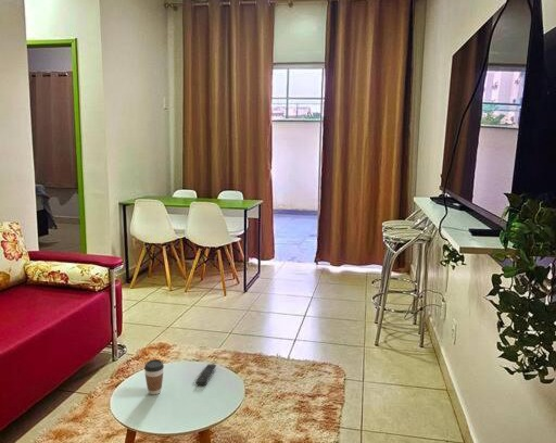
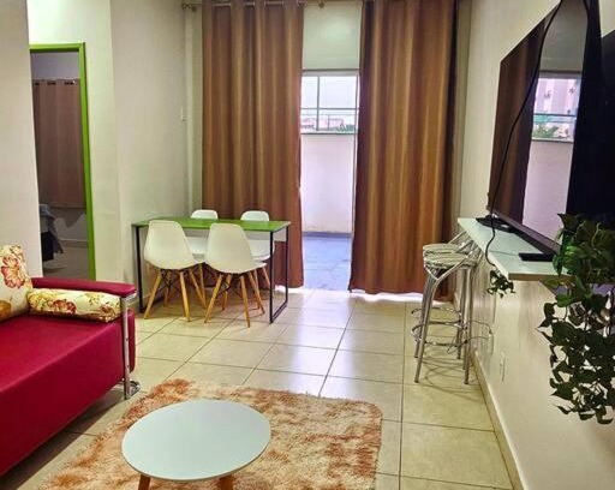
- coffee cup (154, 377)
- remote control (206, 372)
